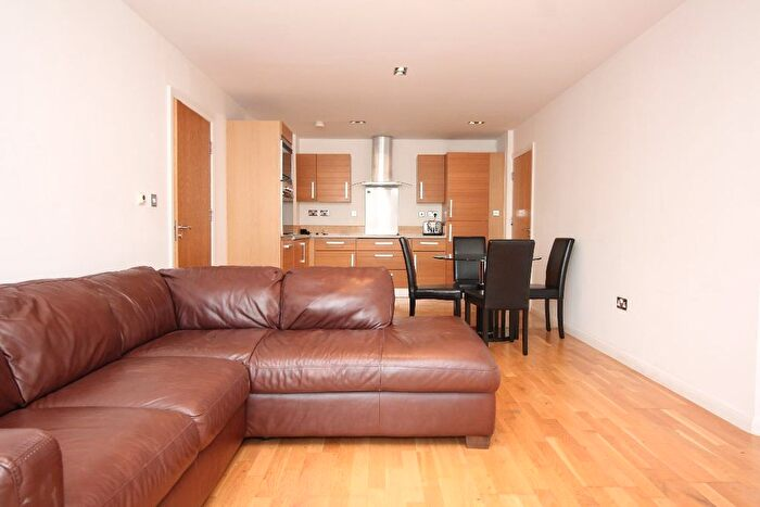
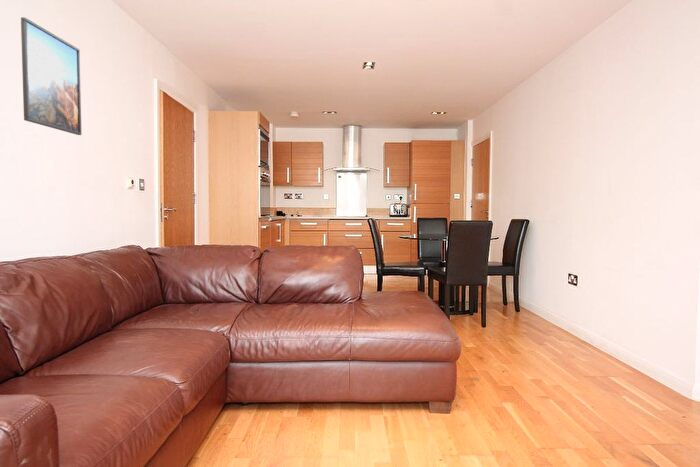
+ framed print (54, 81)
